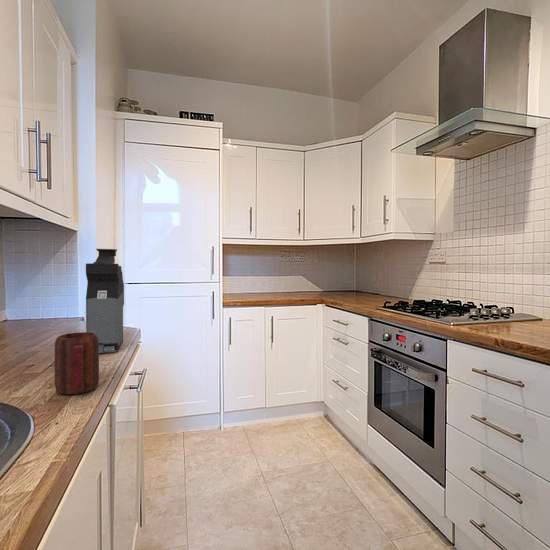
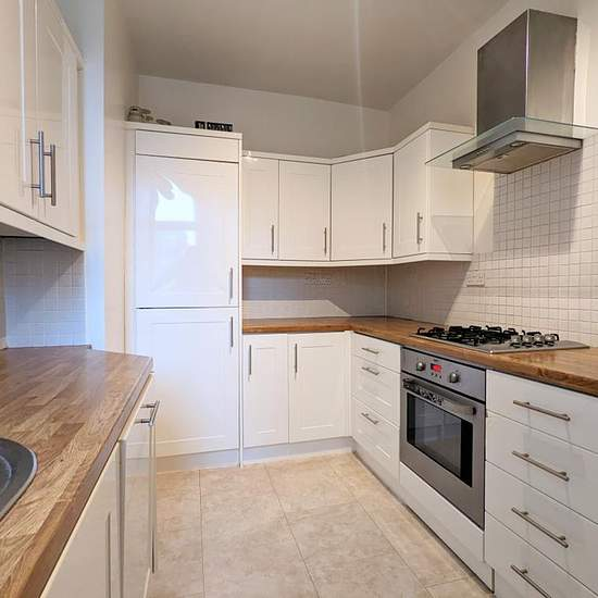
- coffee maker (106, 297)
- mug (76, 363)
